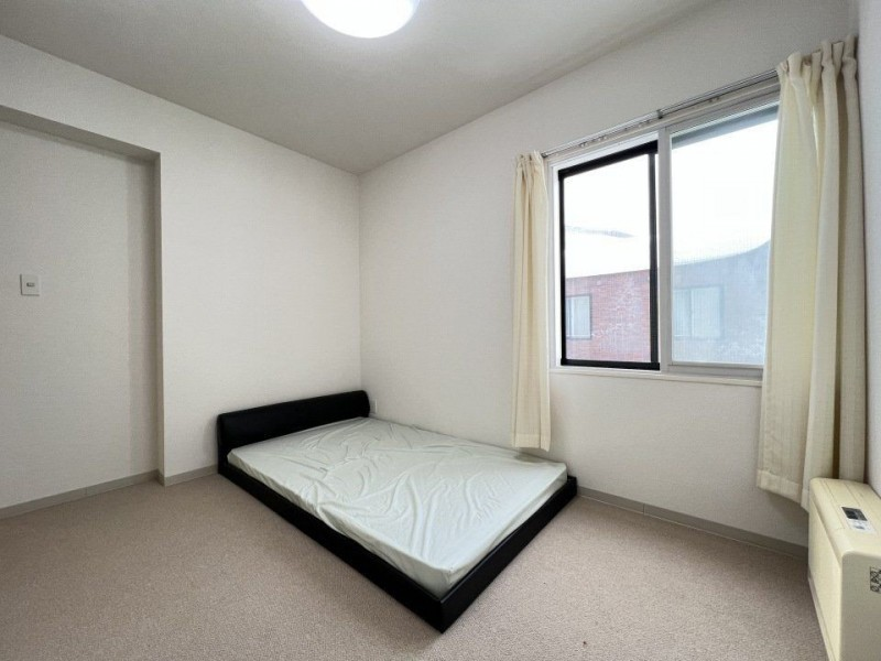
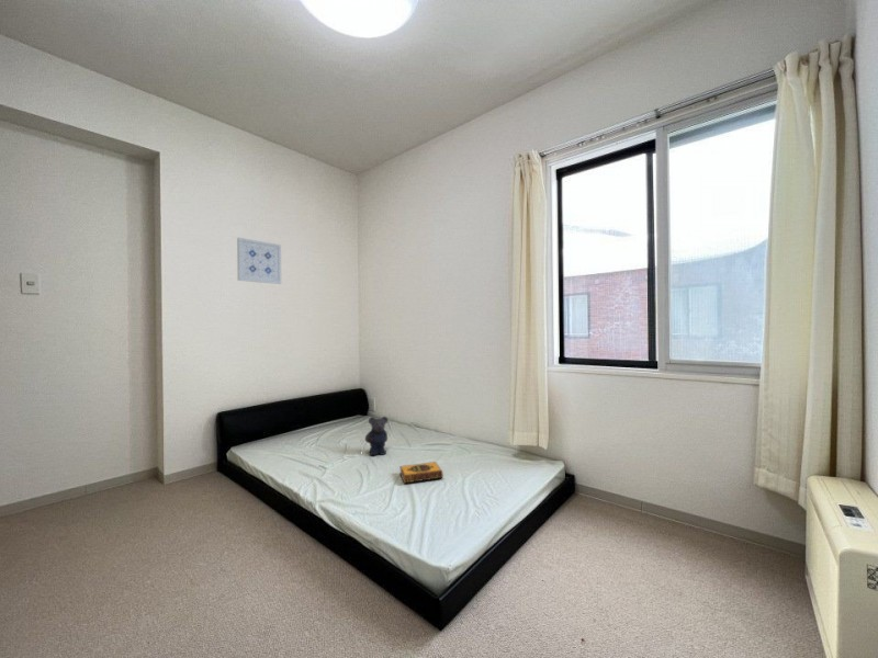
+ bear (375, 433)
+ hardback book (420, 473)
+ wall art (260, 261)
